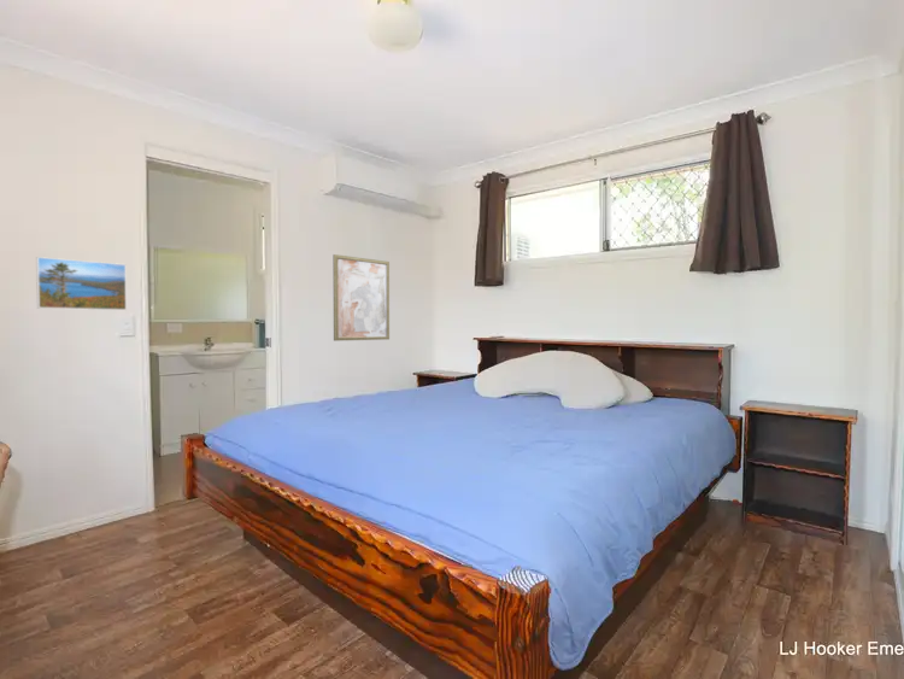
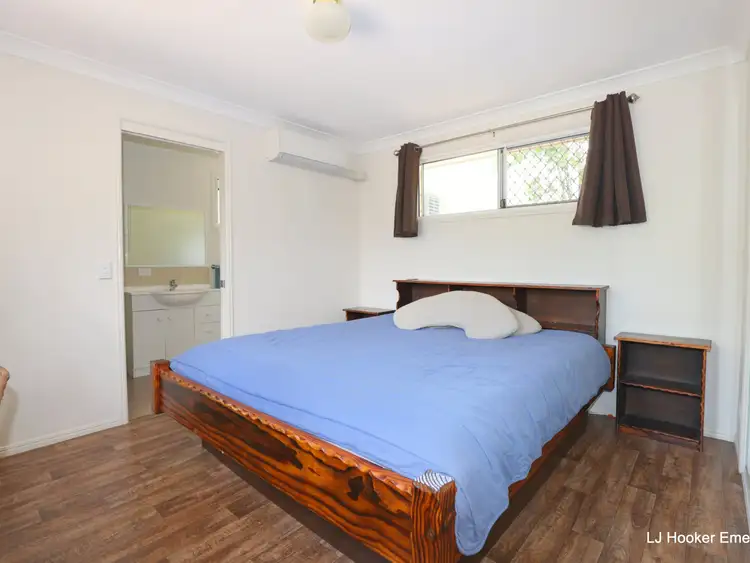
- wall art (363, 299)
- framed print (83, 285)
